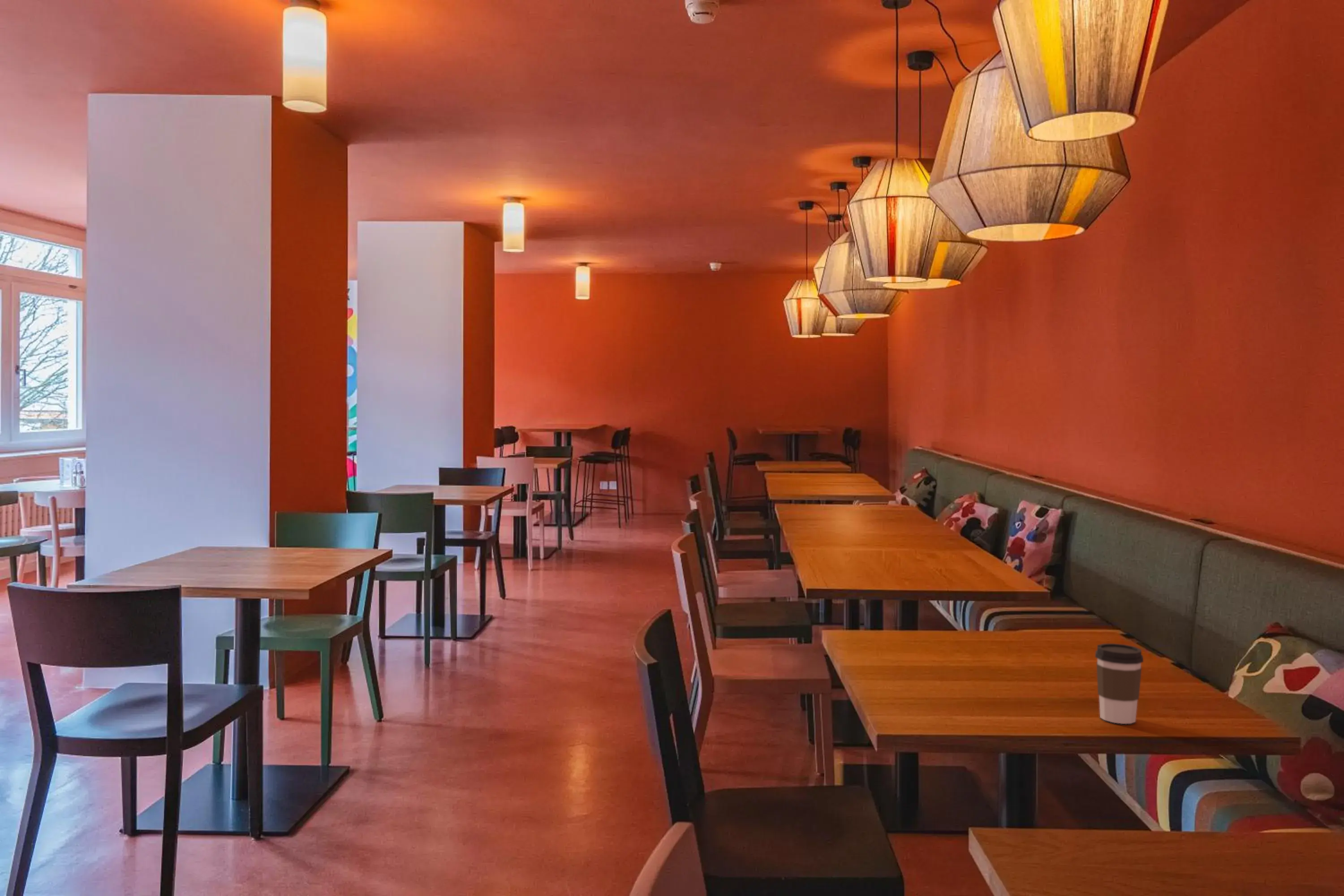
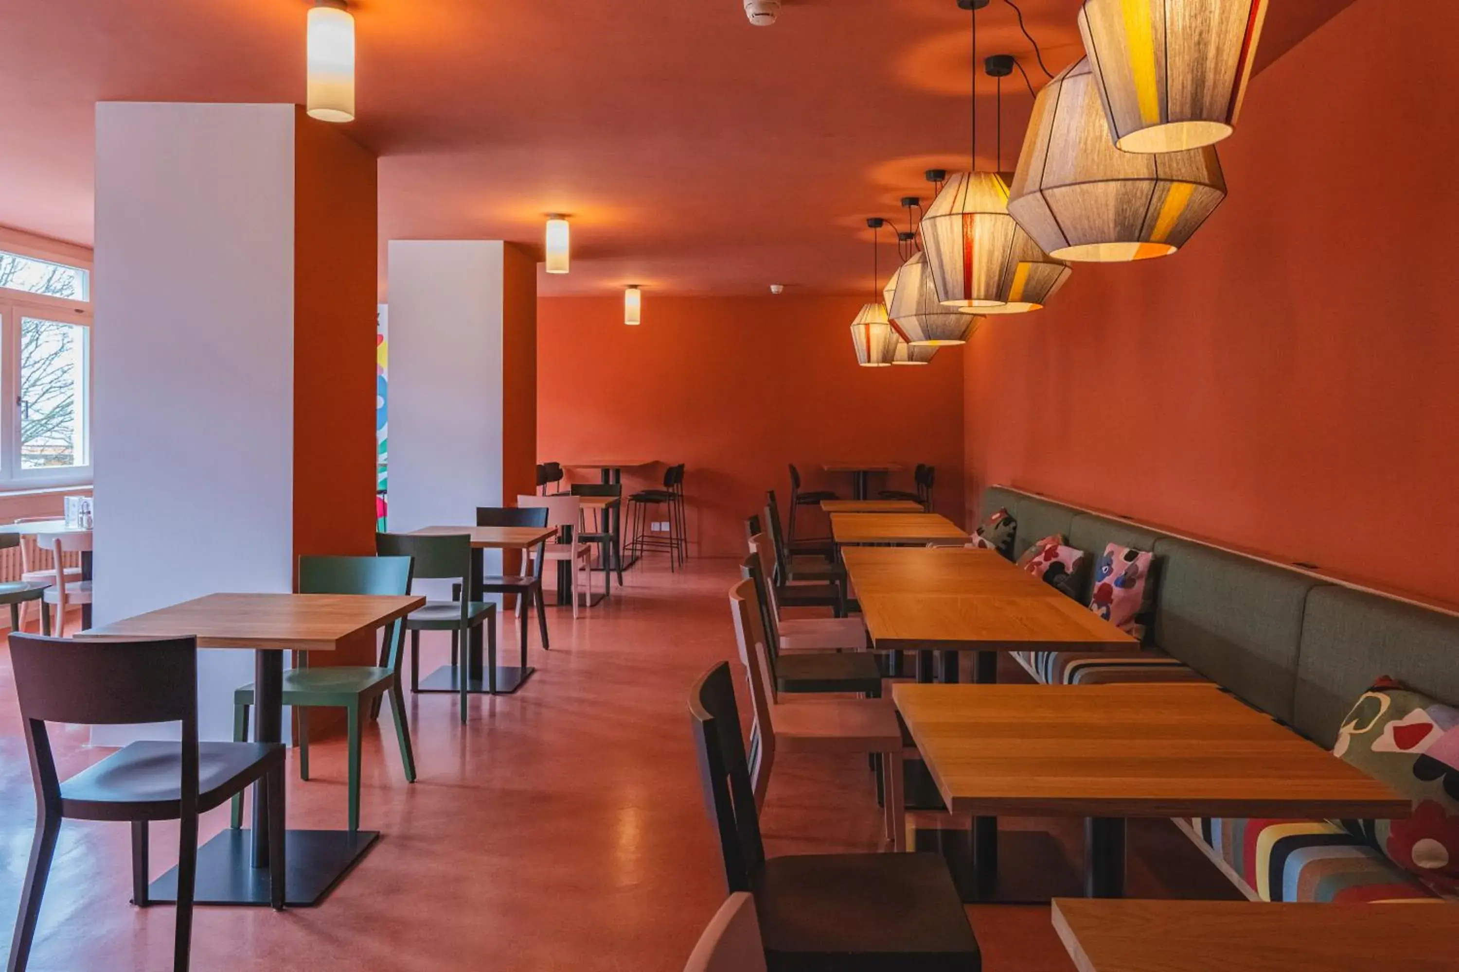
- coffee cup (1118, 683)
